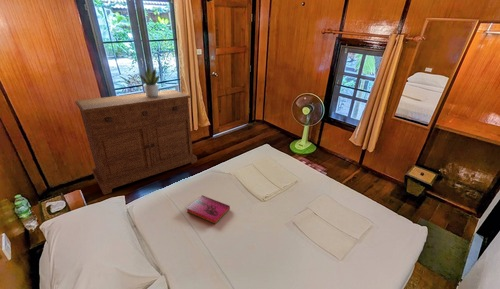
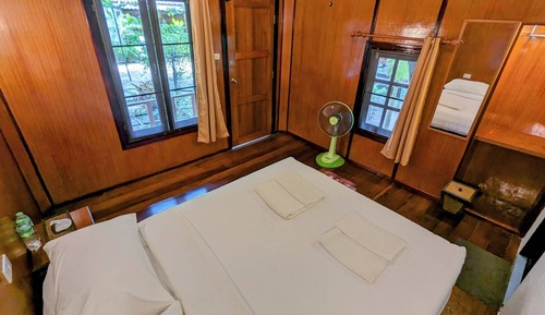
- sideboard (143, 135)
- hardback book (208, 208)
- potted plant (149, 80)
